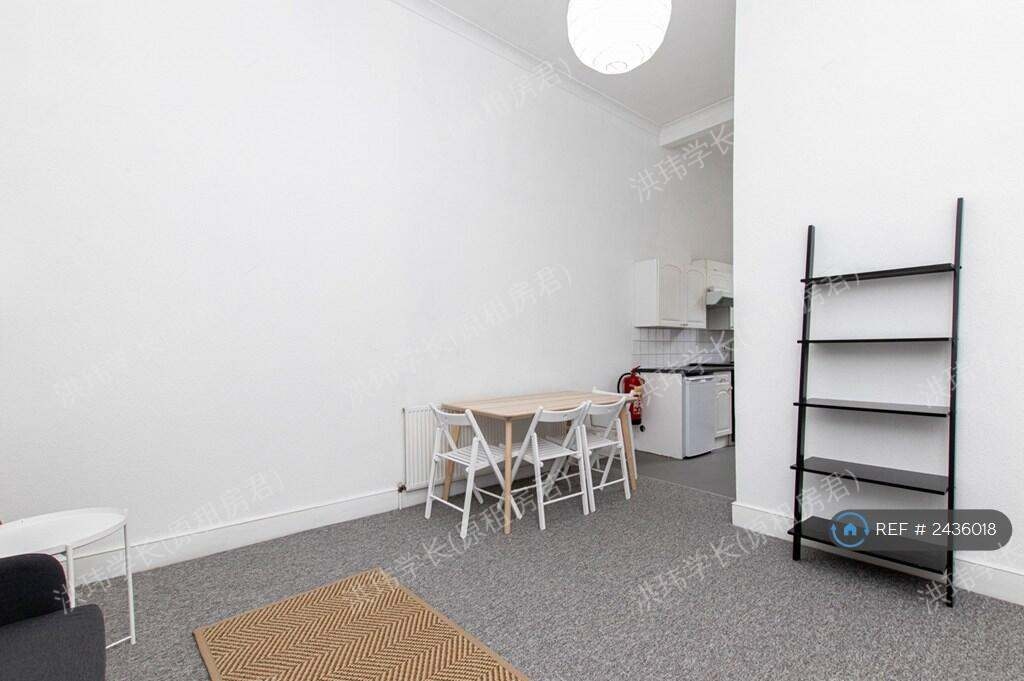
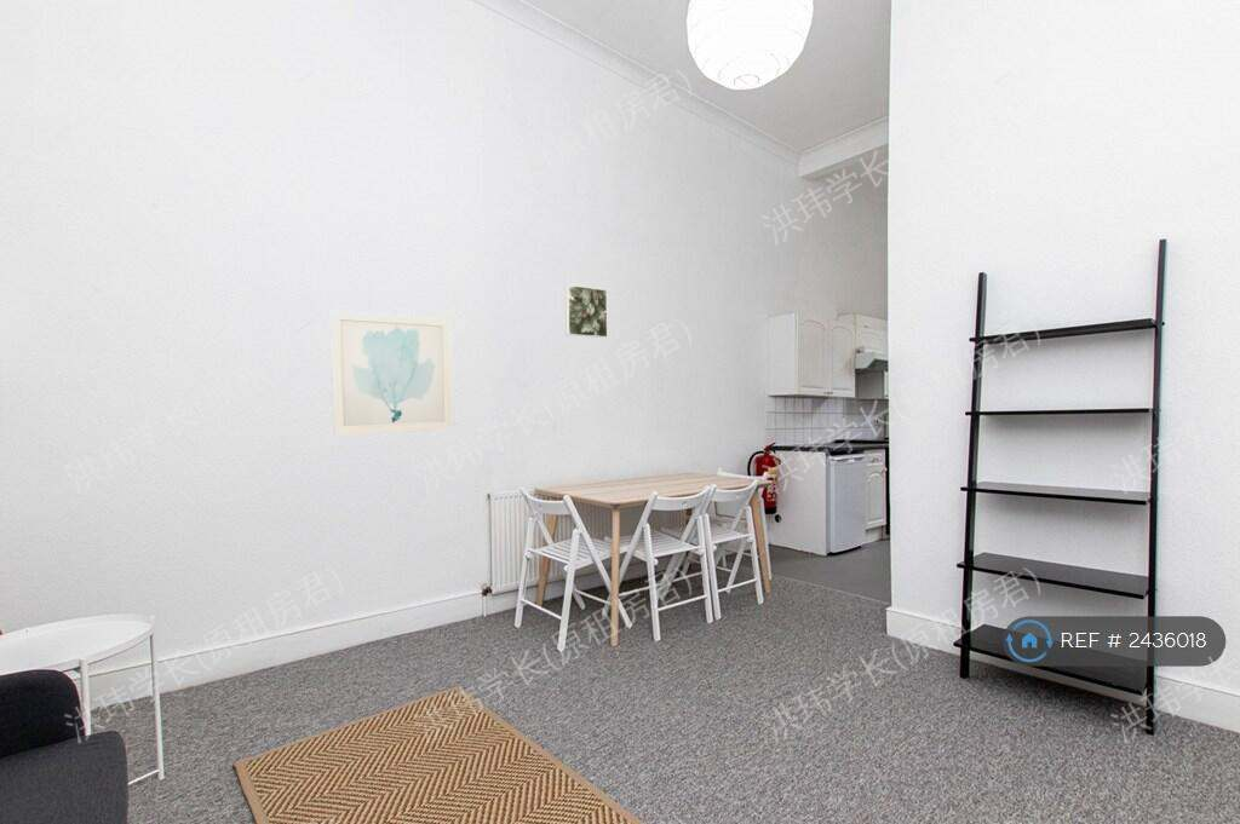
+ wall art (395, 374)
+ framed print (586, 311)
